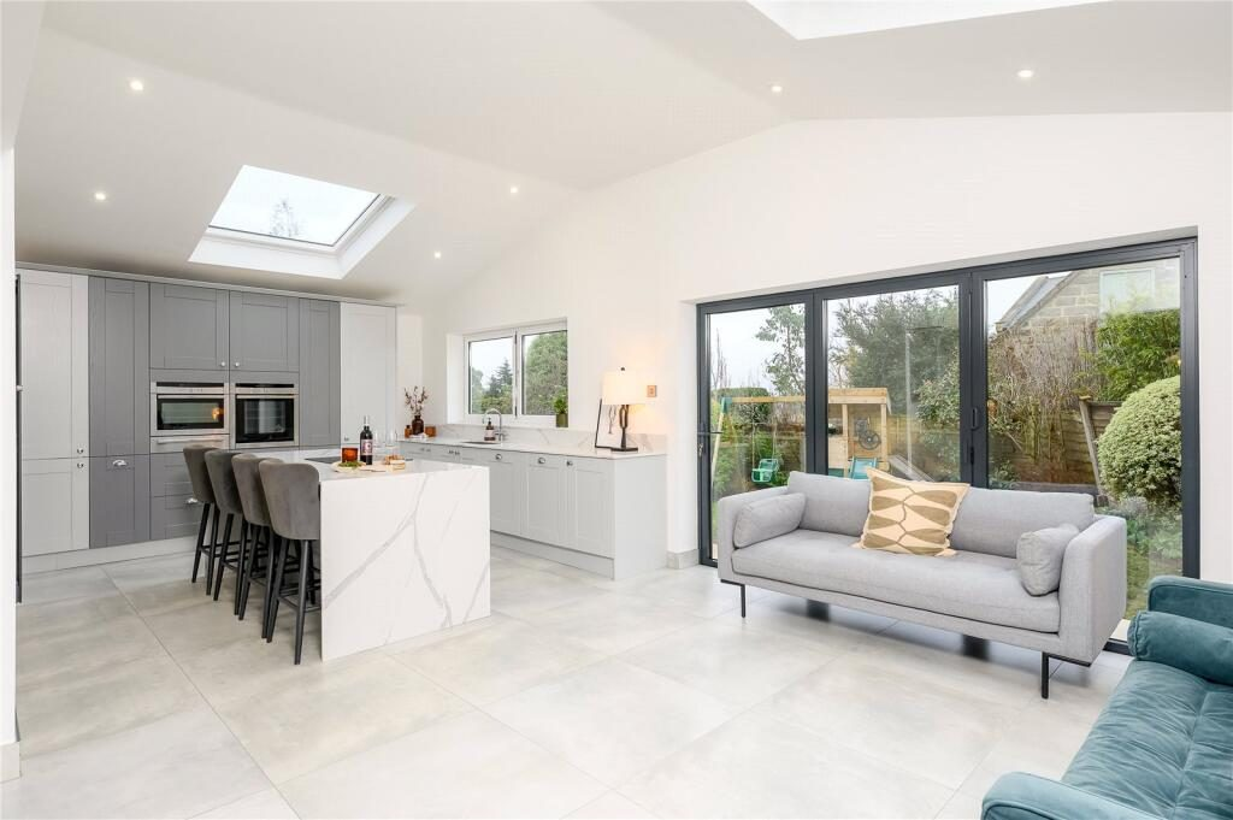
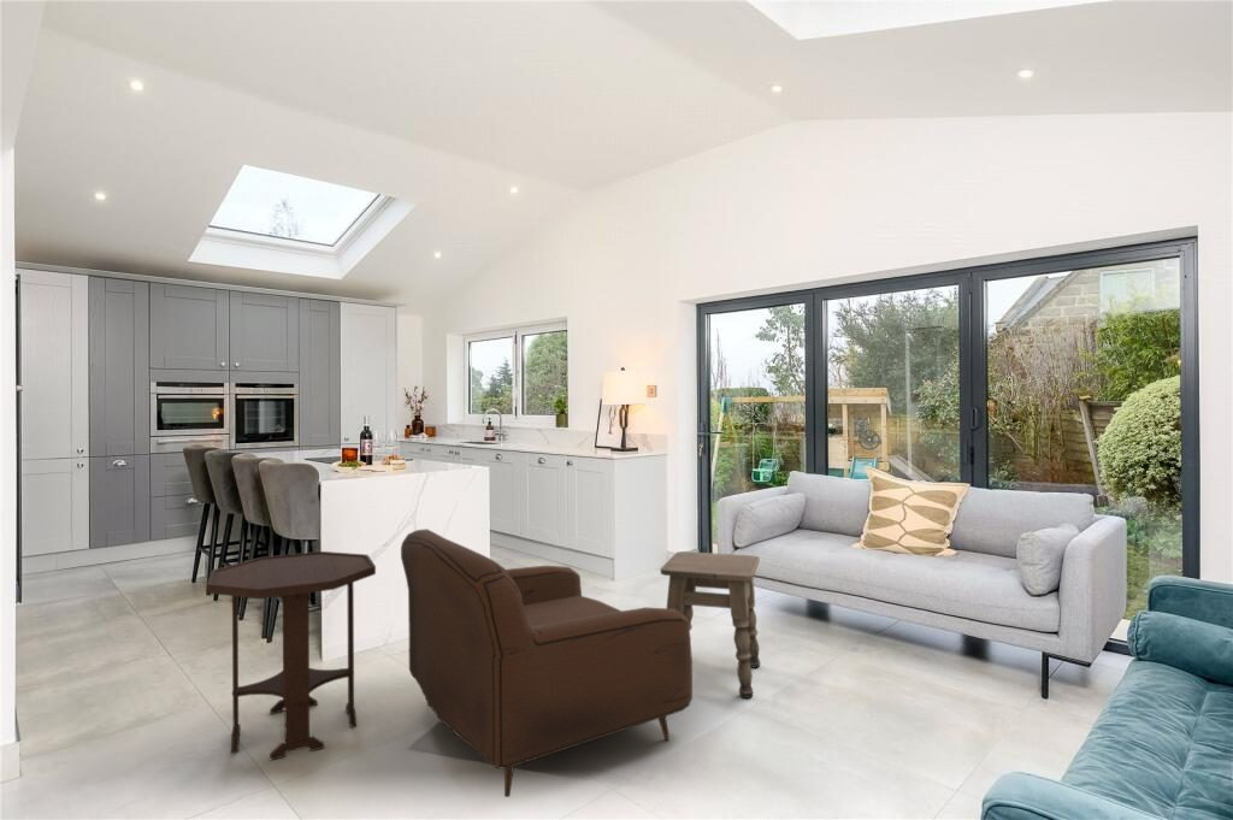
+ side table (295, 648)
+ armchair (535, 625)
+ side table (712, 606)
